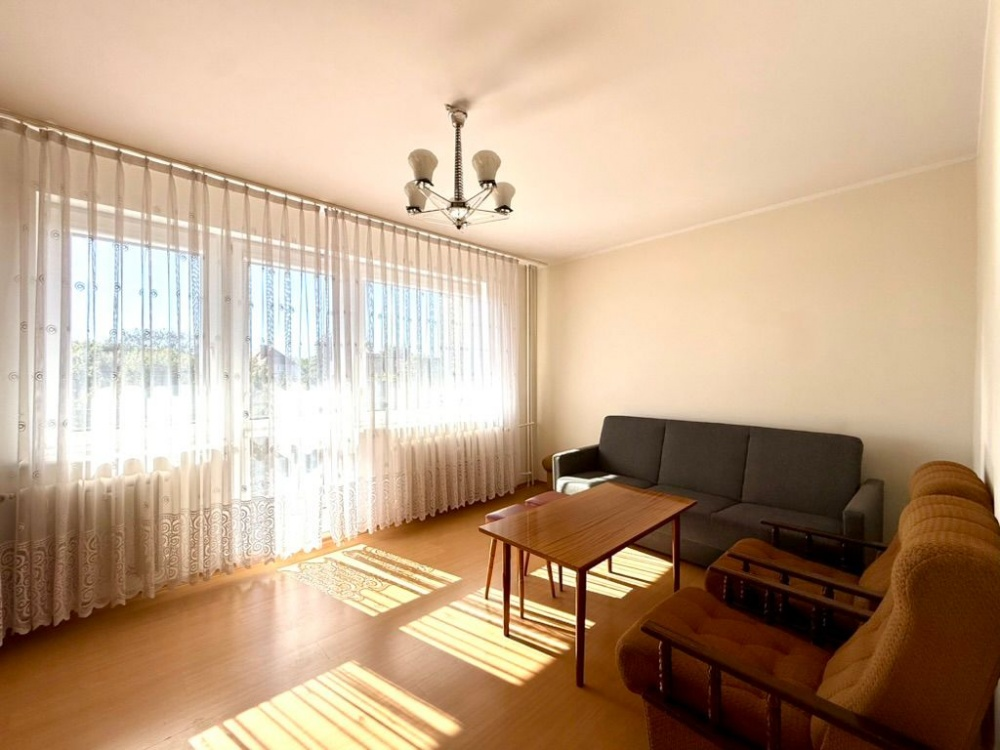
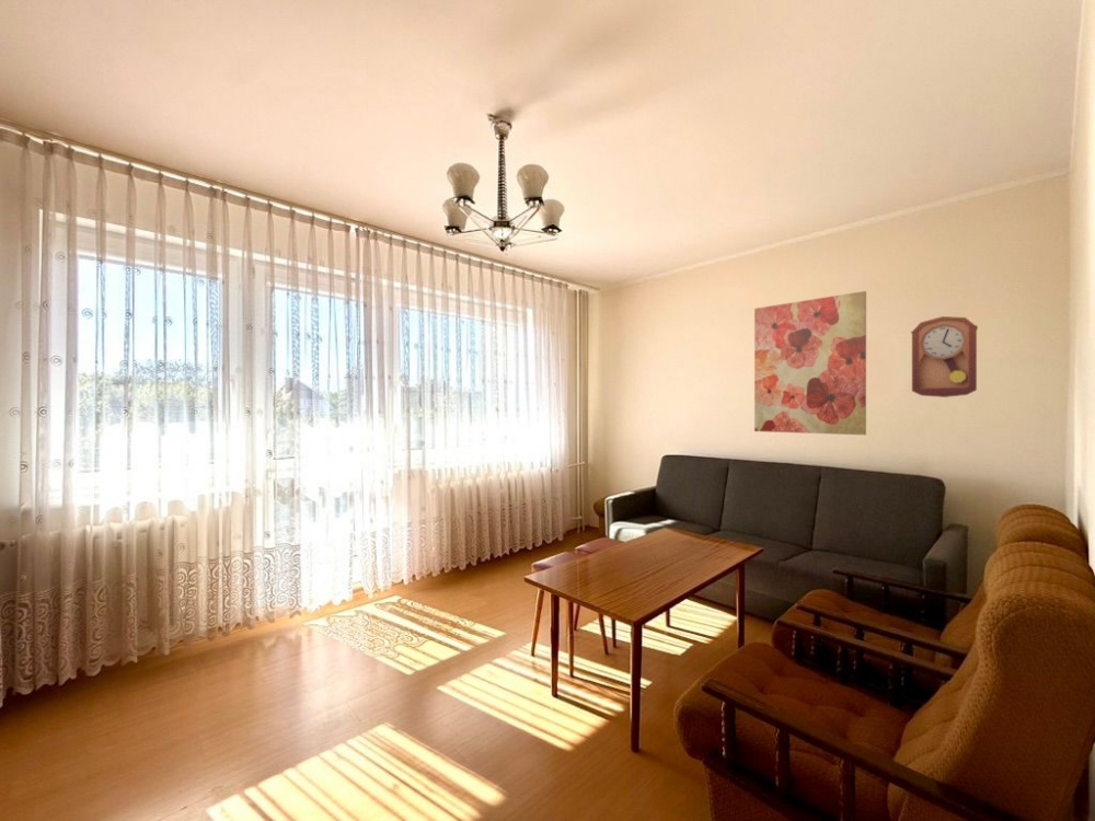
+ wall art (806, 367)
+ pendulum clock (943, 357)
